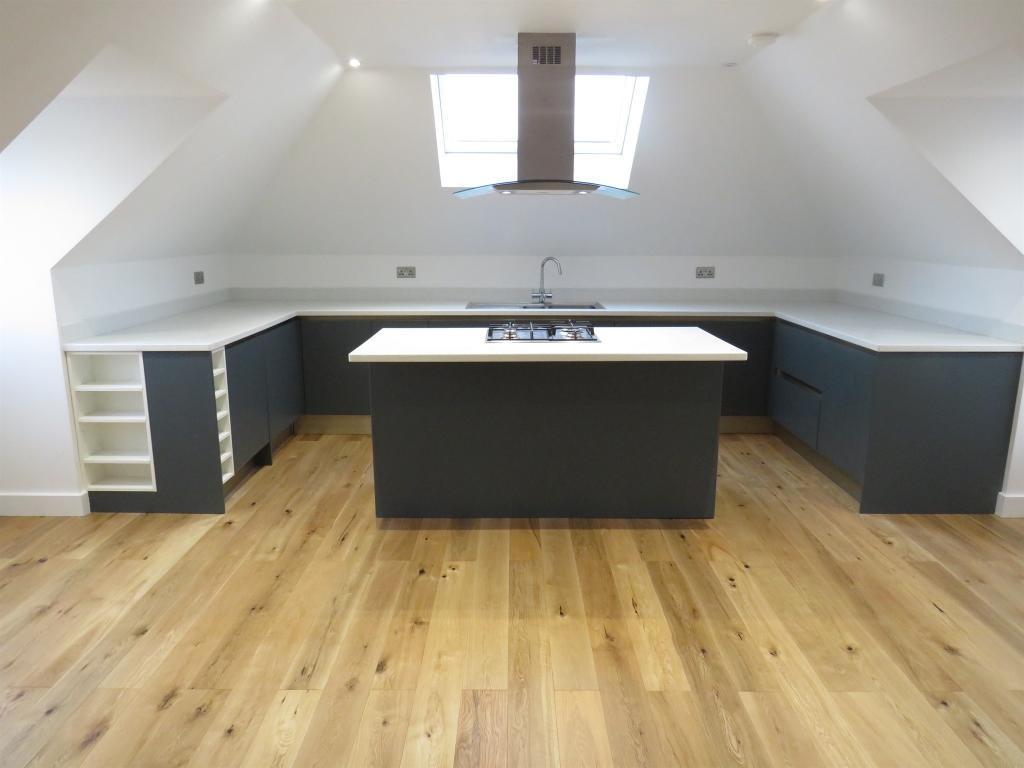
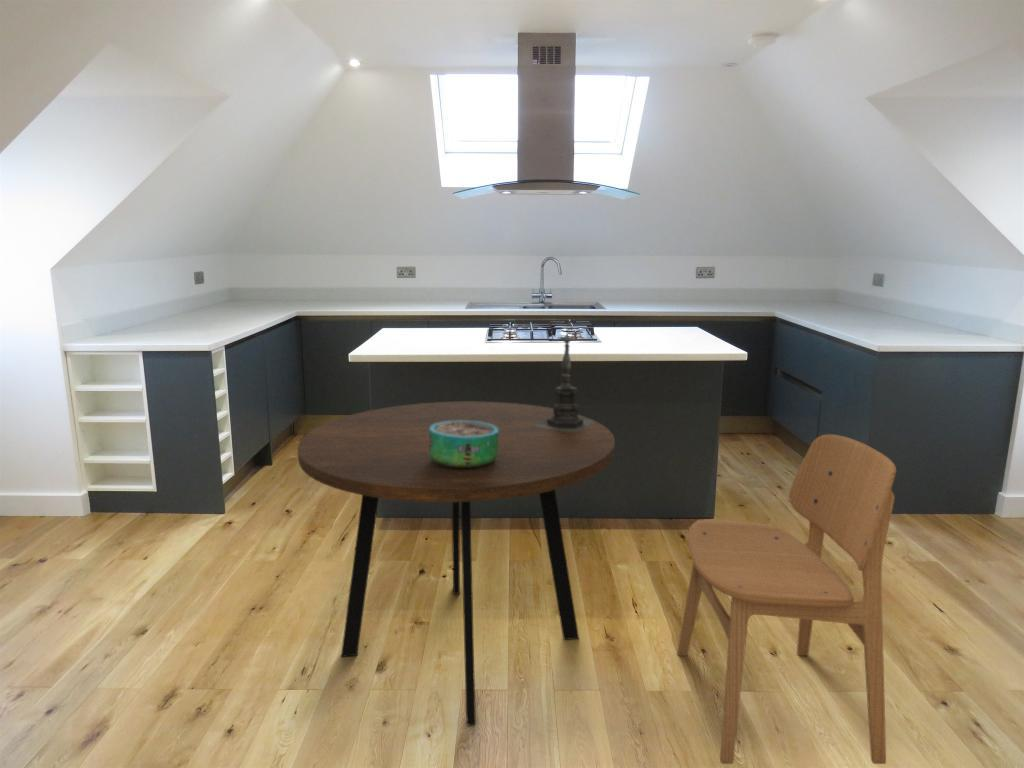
+ dining table (462, 543)
+ candle holder (565, 373)
+ decorative bowl (463, 443)
+ dining chair (778, 581)
